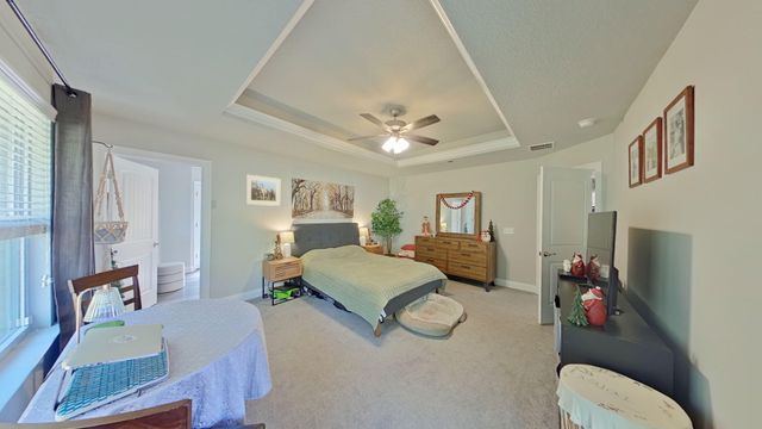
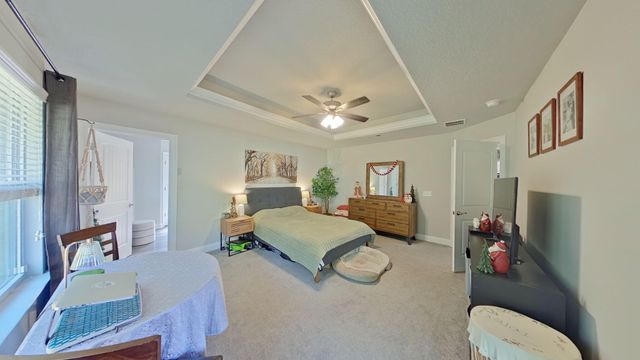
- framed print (263, 191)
